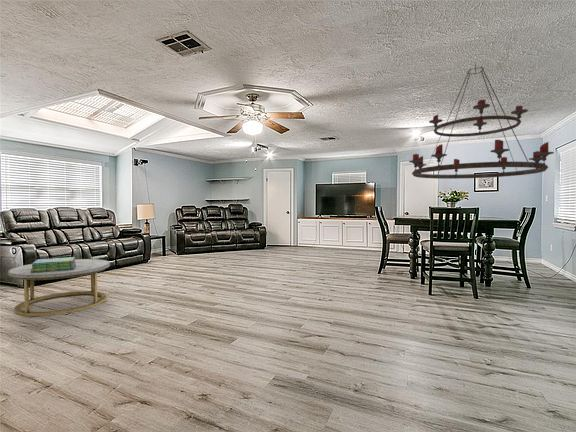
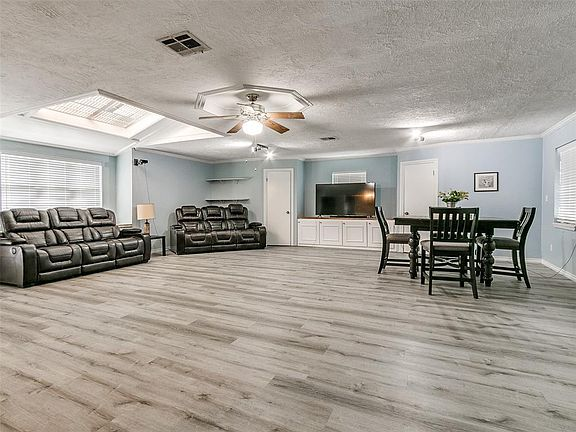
- chandelier (475, 119)
- coffee table (59, 278)
- stack of books (54, 264)
